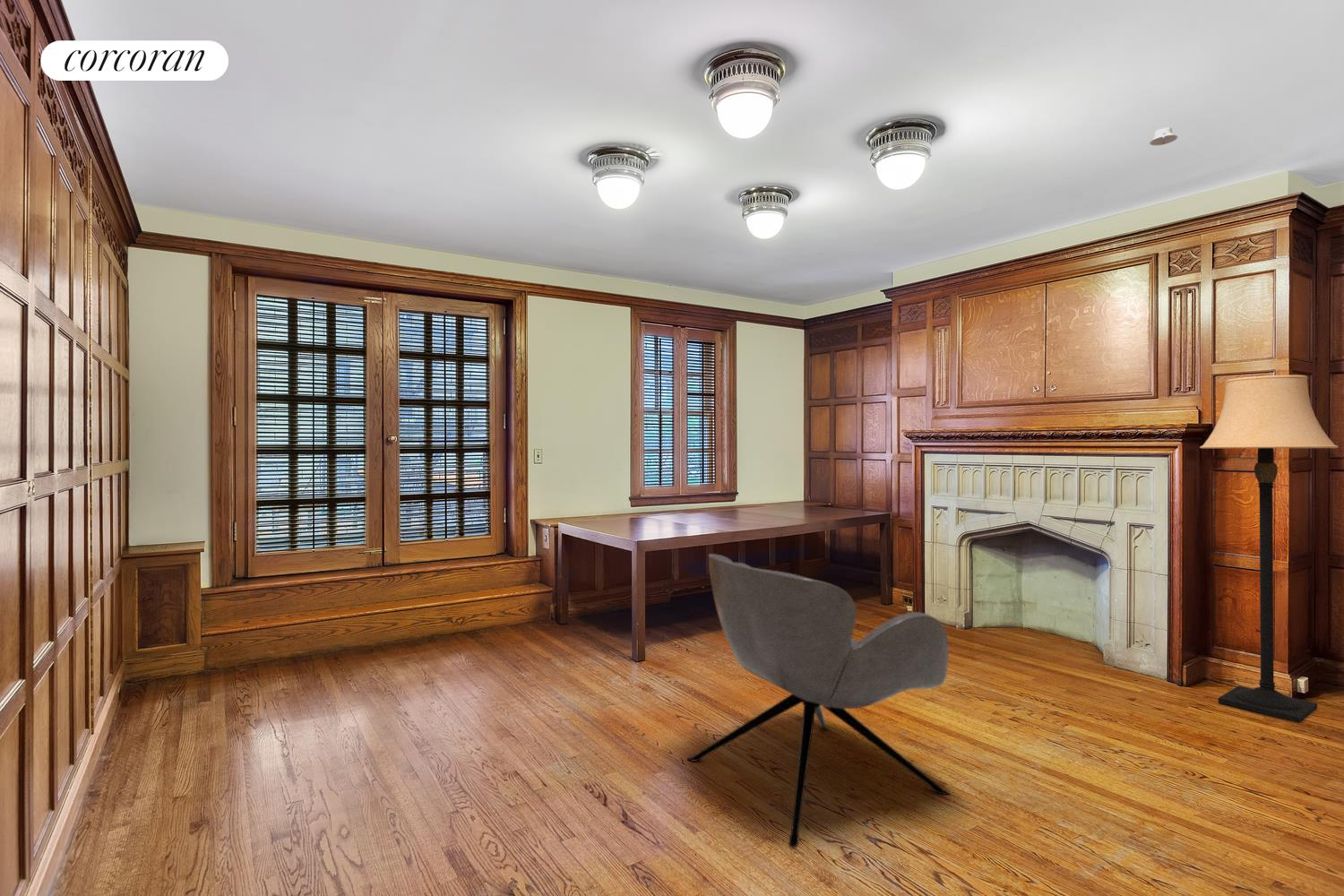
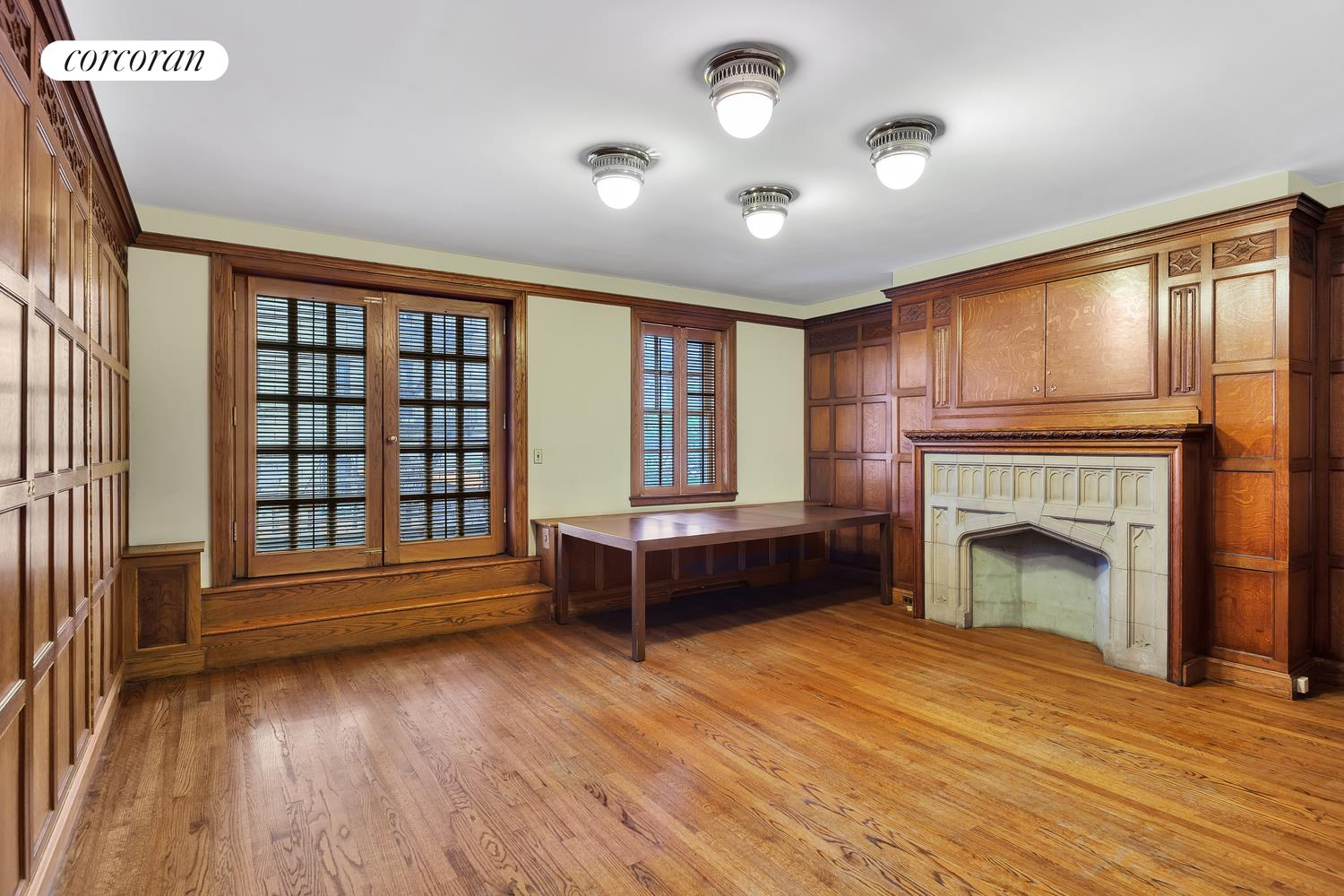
- lamp (1266, 541)
- armchair (814, 665)
- recessed light (1163, 135)
